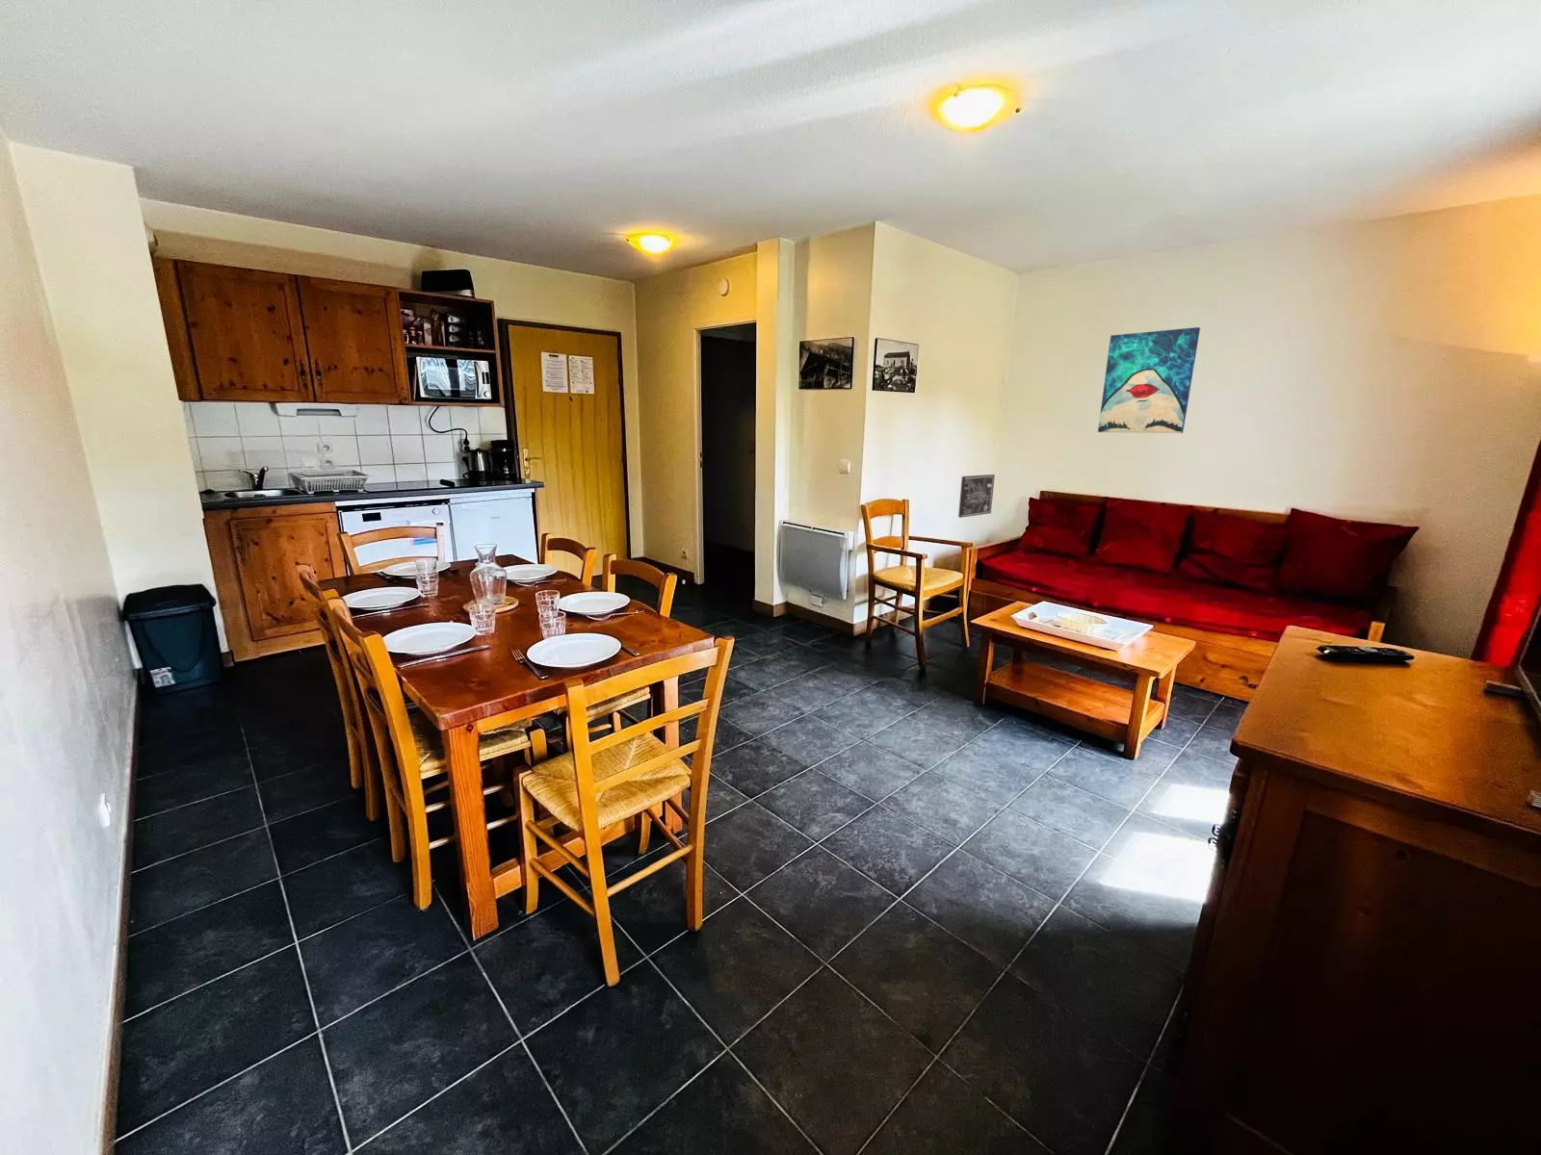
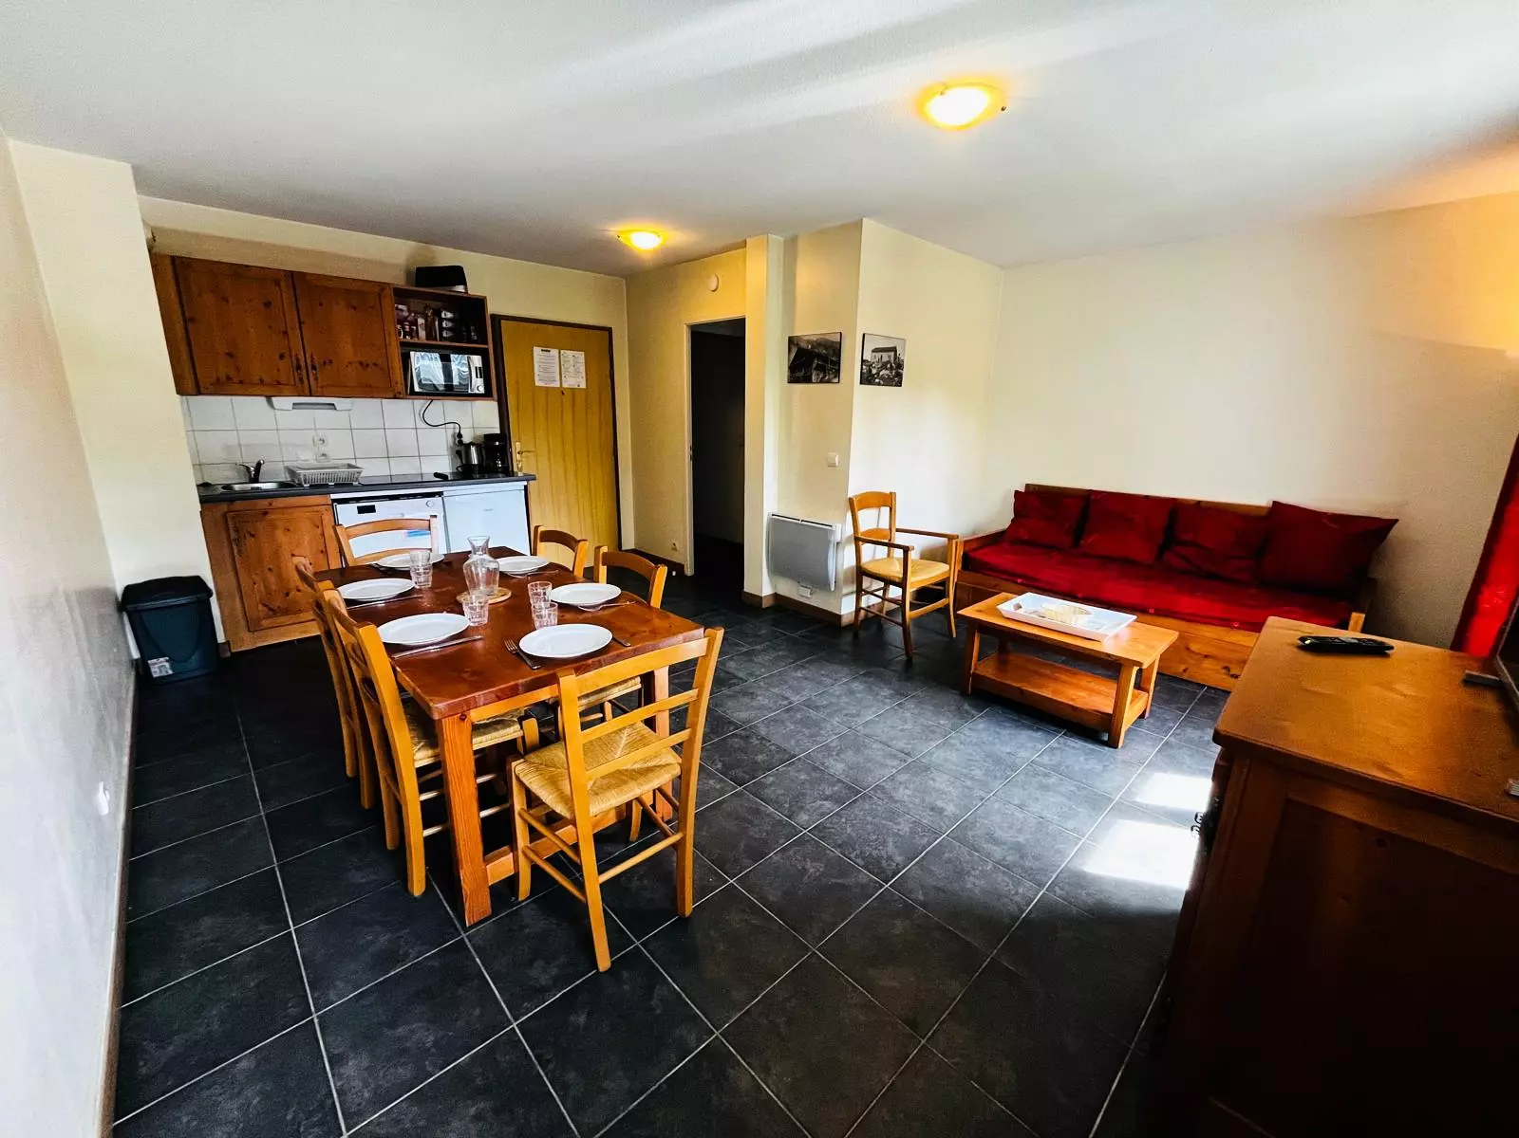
- wall art (977, 495)
- wall art (1145, 382)
